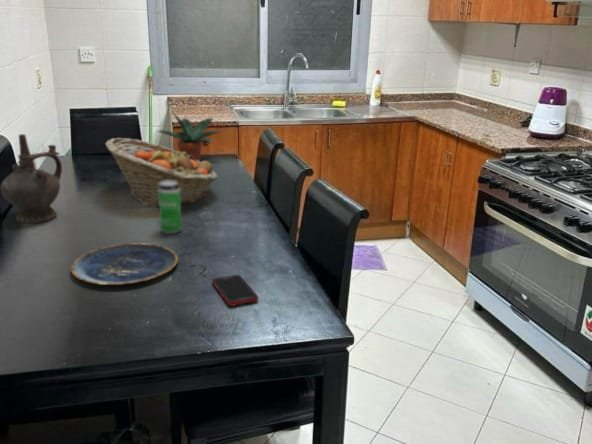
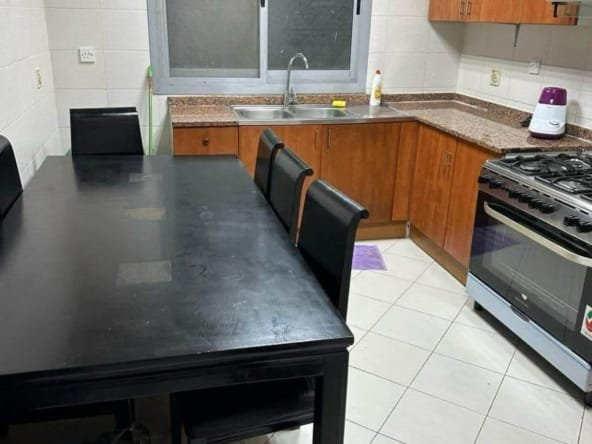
- ceremonial vessel (32, 176)
- potted plant (190, 138)
- plate (126, 263)
- beverage can (170, 207)
- fruit basket (162, 168)
- cell phone (234, 289)
